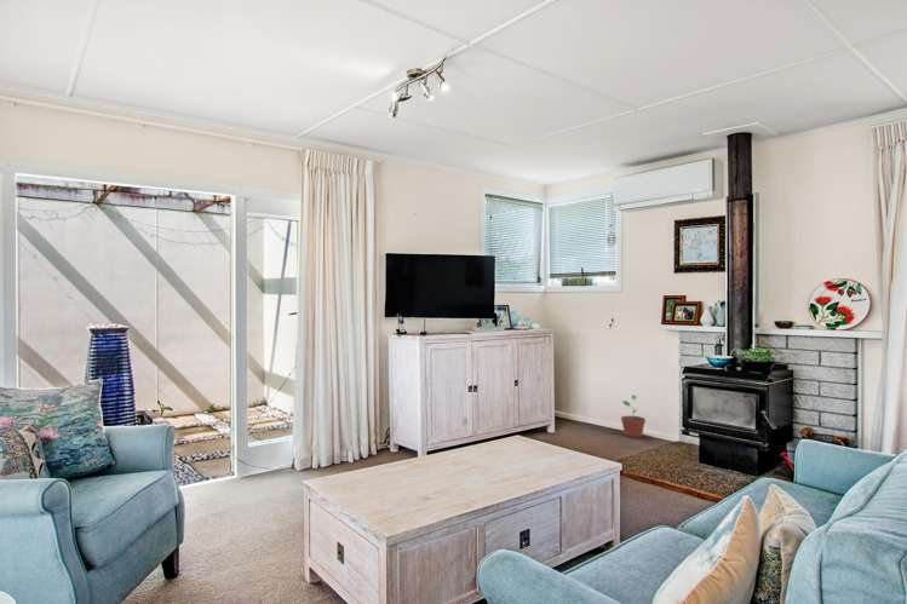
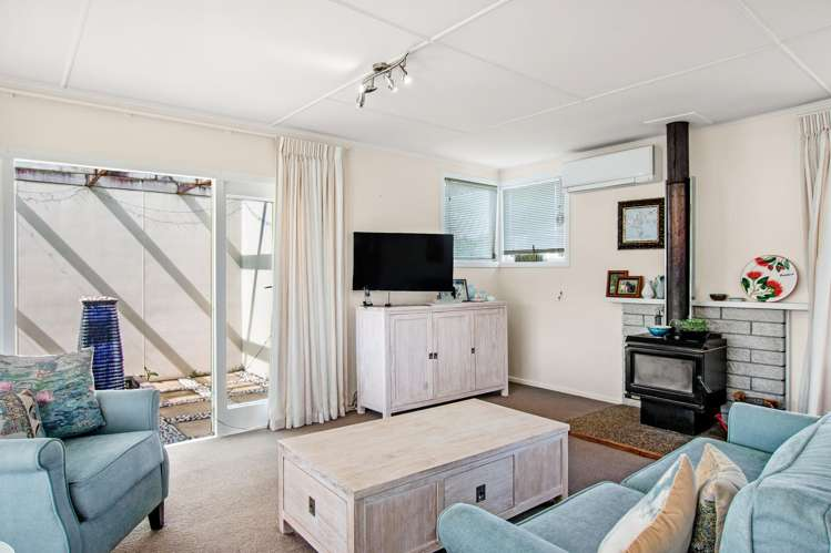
- potted plant (632, 416)
